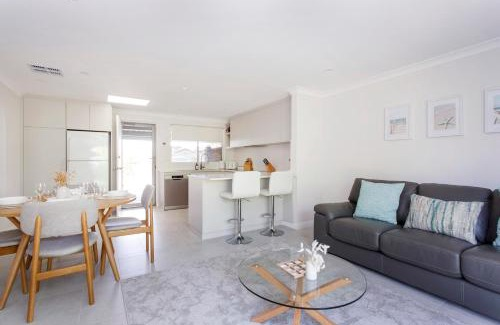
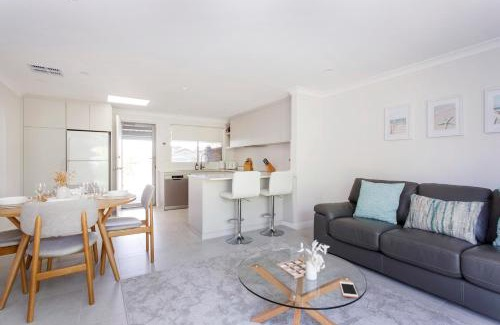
+ cell phone (348, 289)
